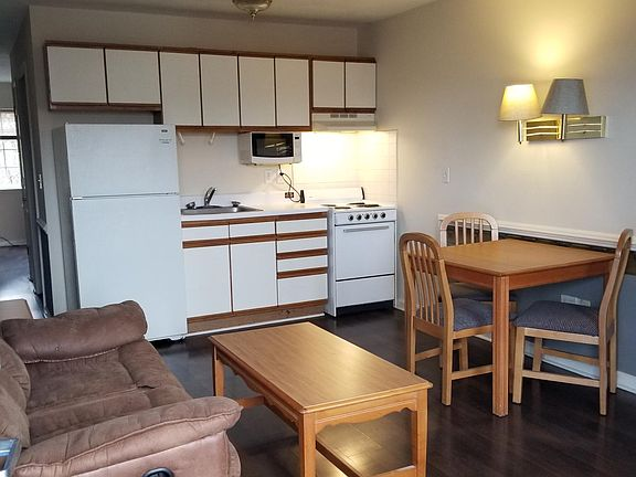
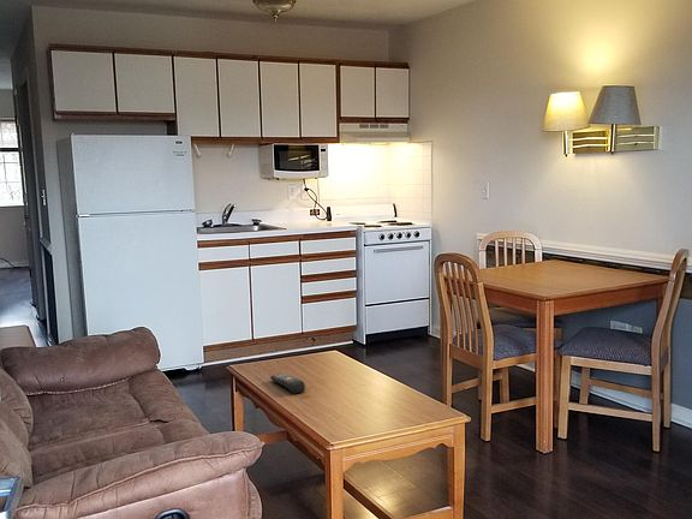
+ remote control (287, 381)
